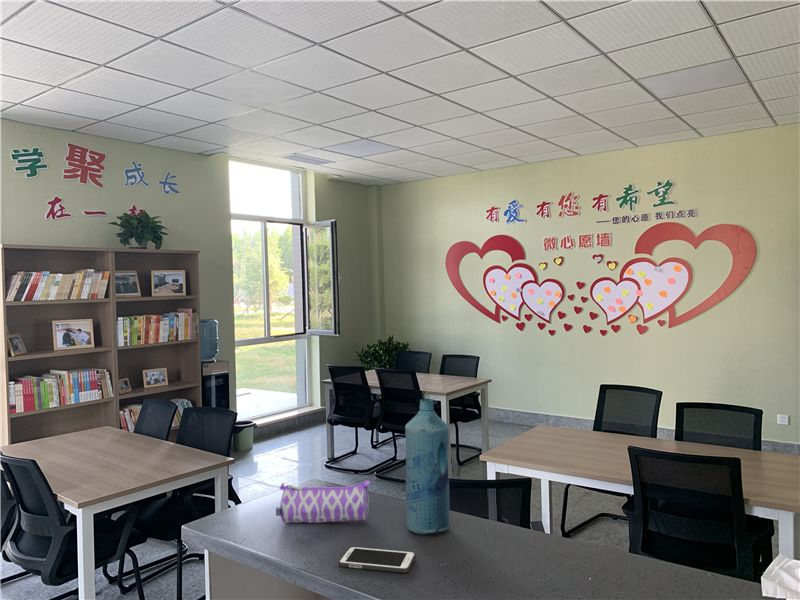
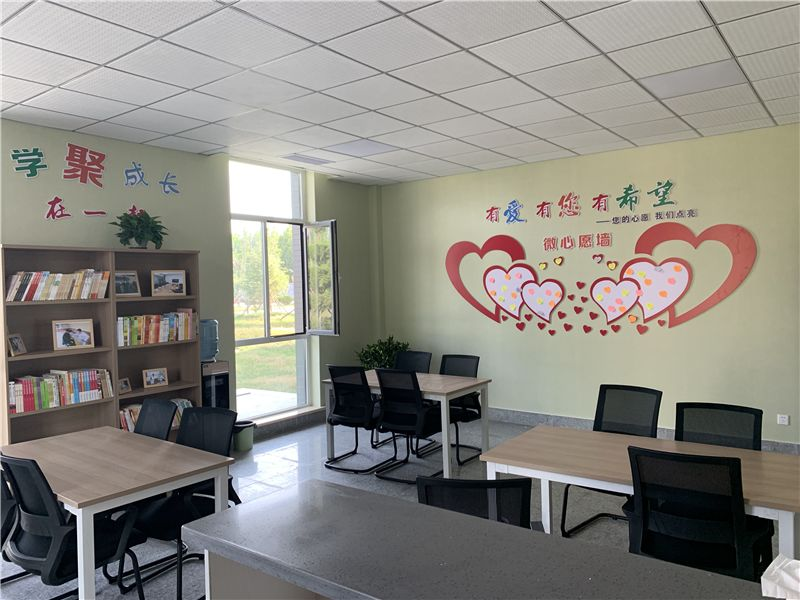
- pencil case (325, 501)
- cell phone (377, 559)
- bottle (427, 464)
